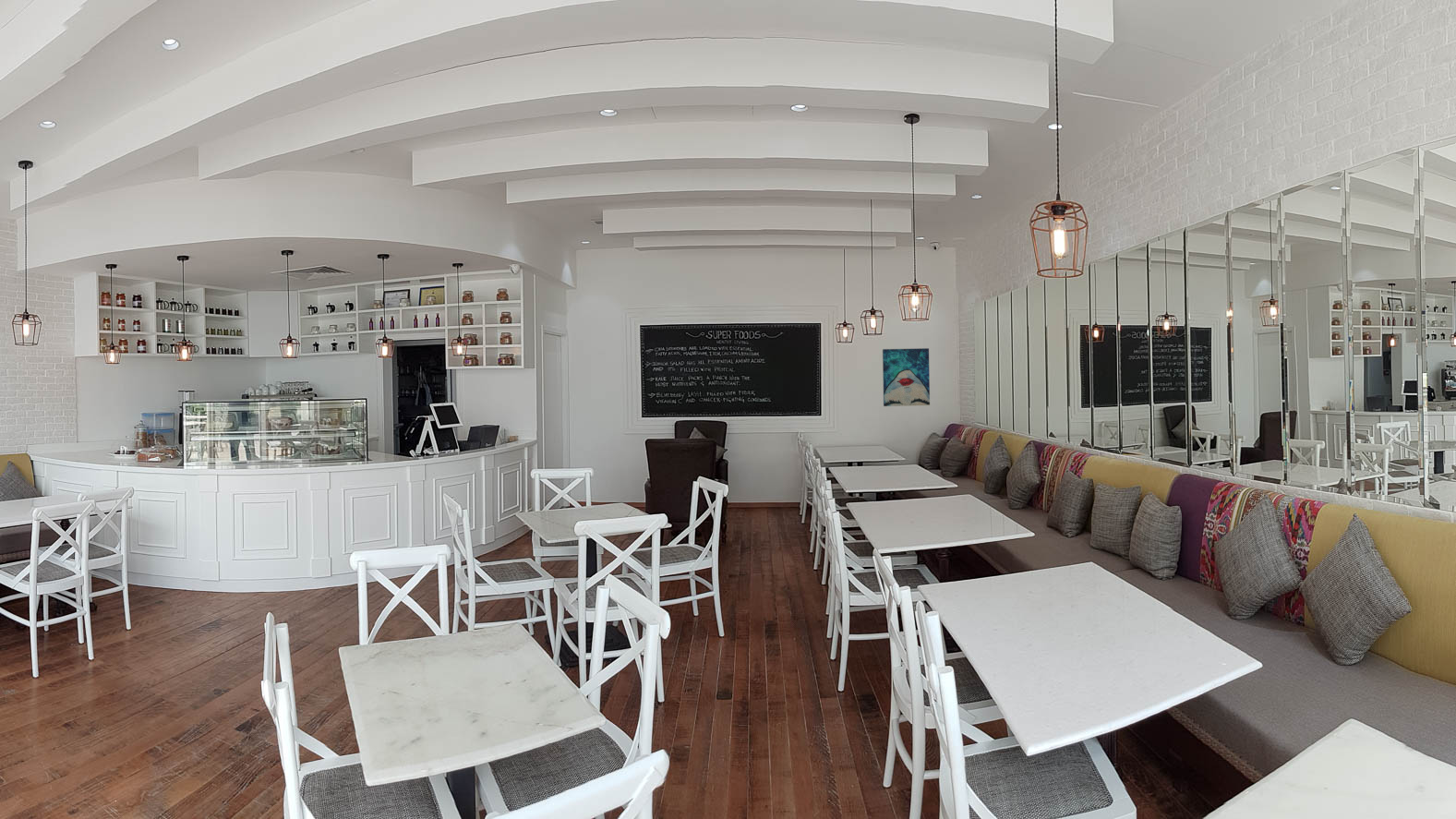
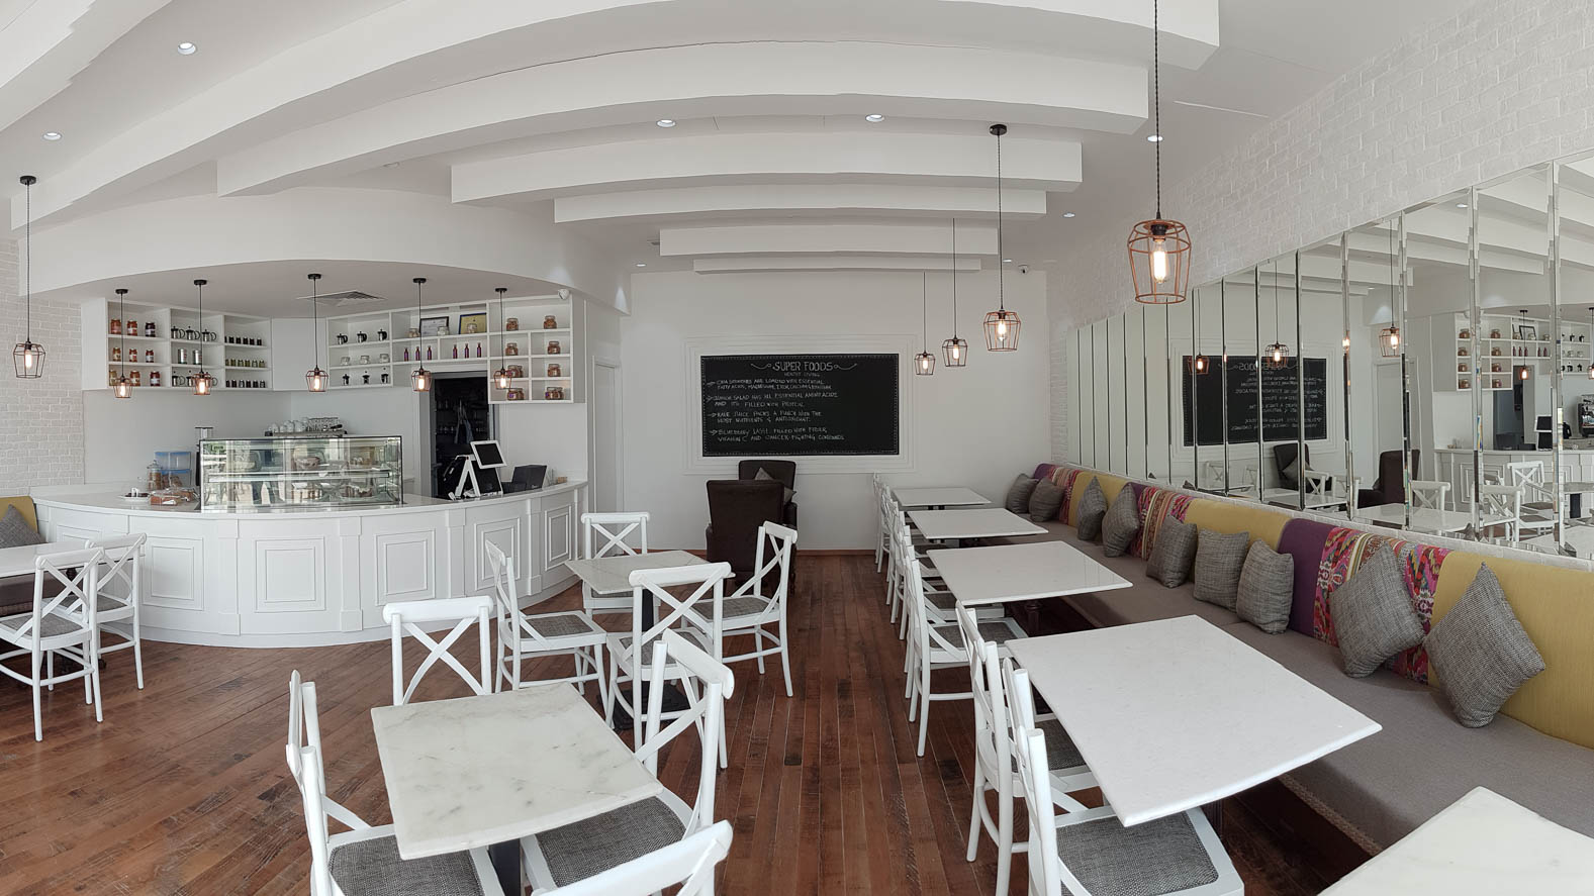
- wall art (906, 377)
